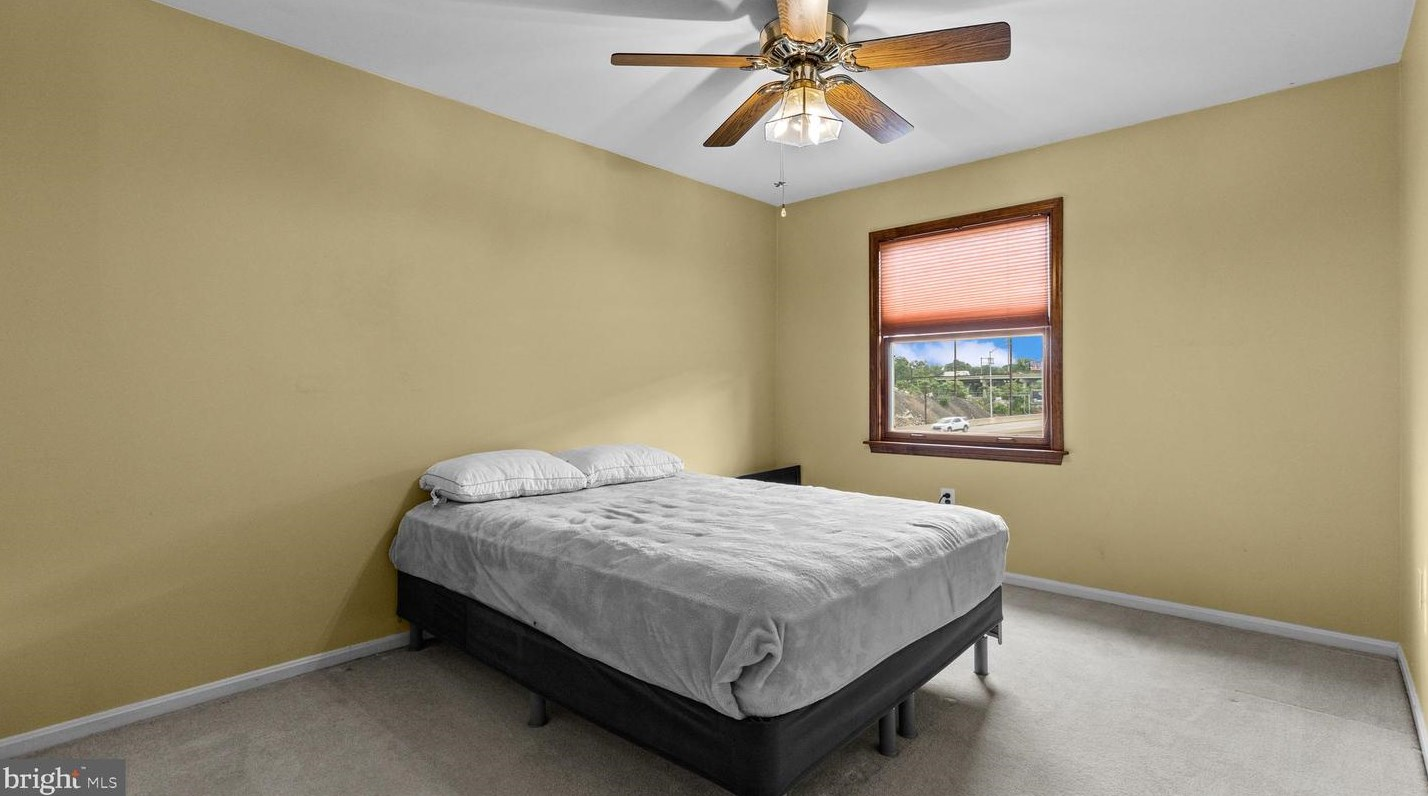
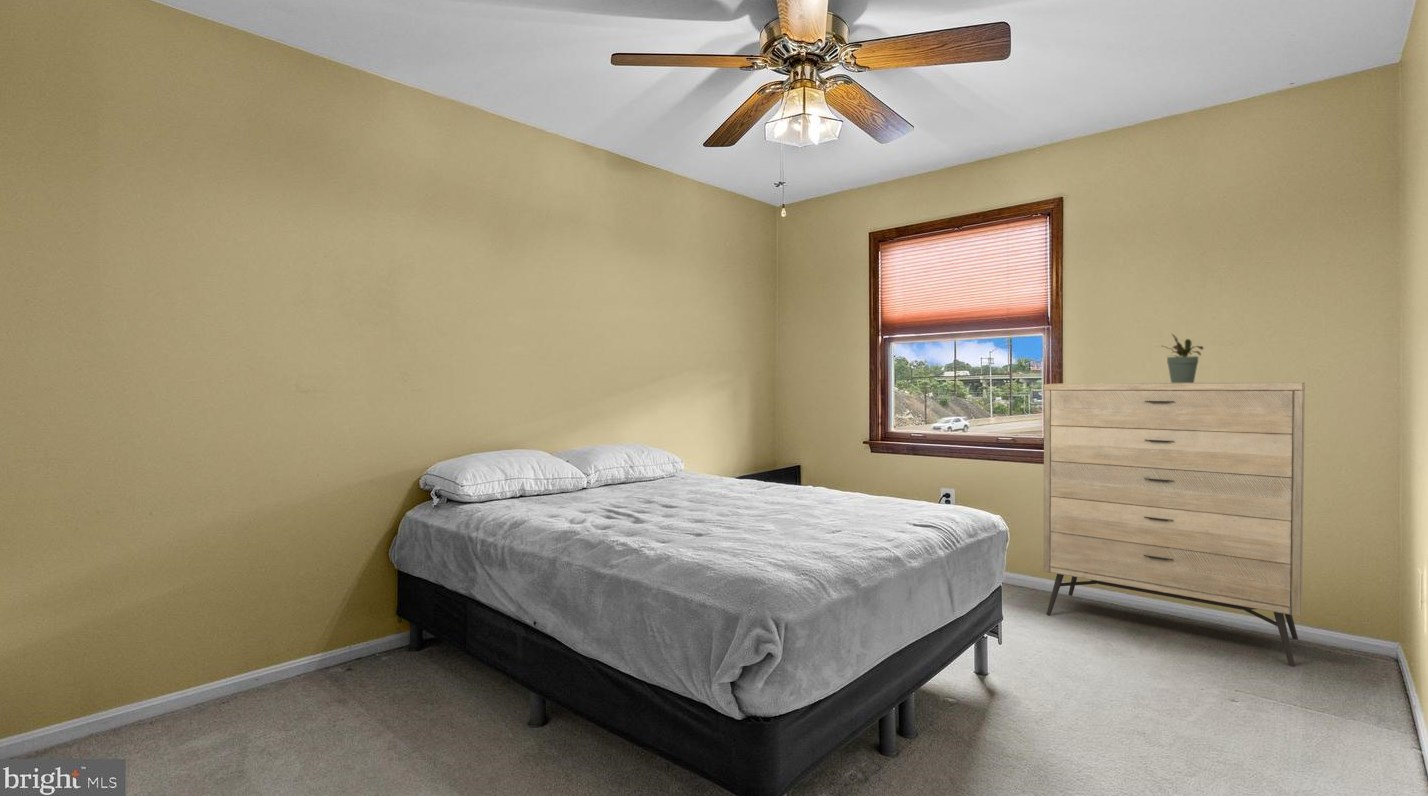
+ dresser (1166, 505)
+ potted plant (1180, 357)
